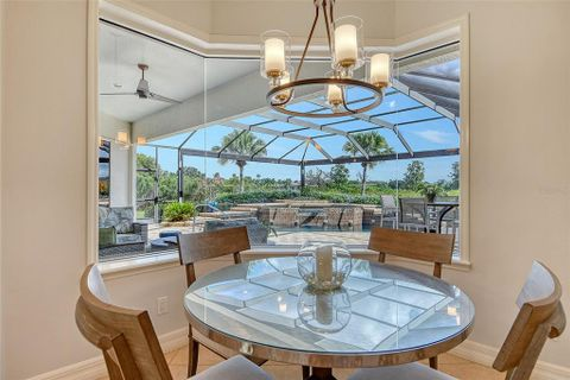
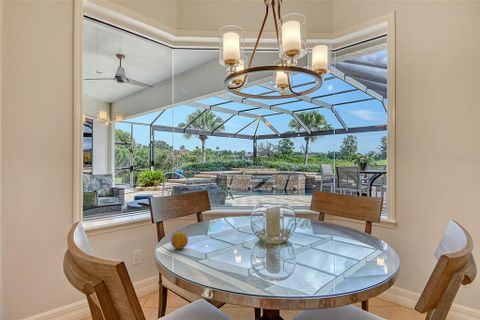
+ fruit (179, 240)
